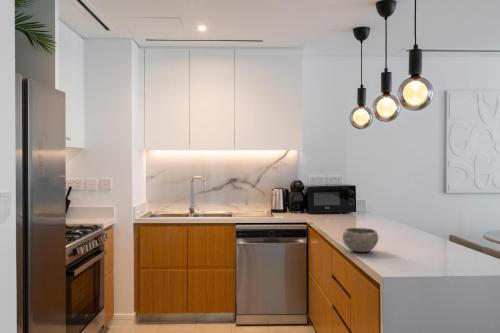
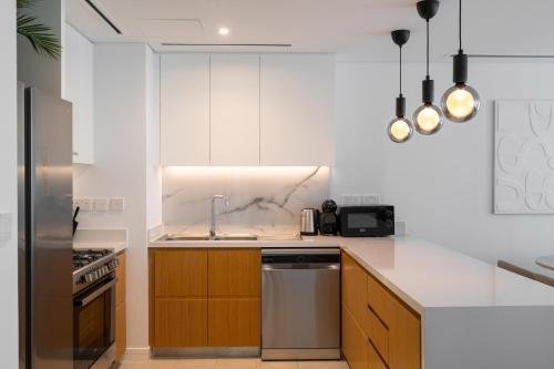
- bowl (360, 240)
